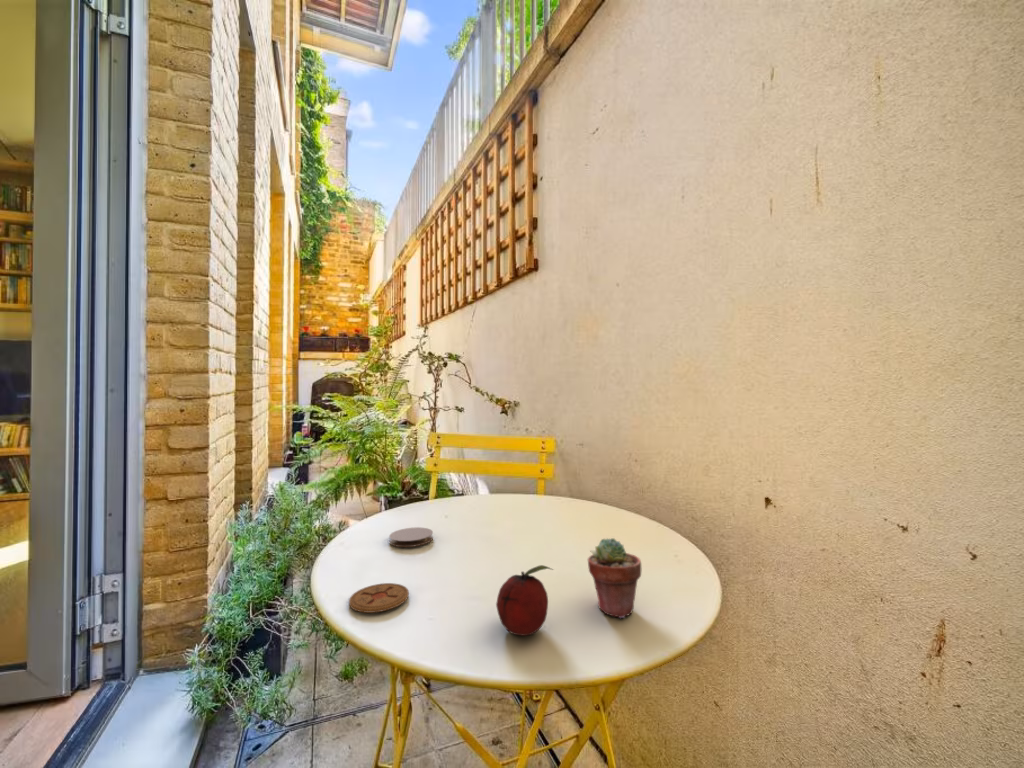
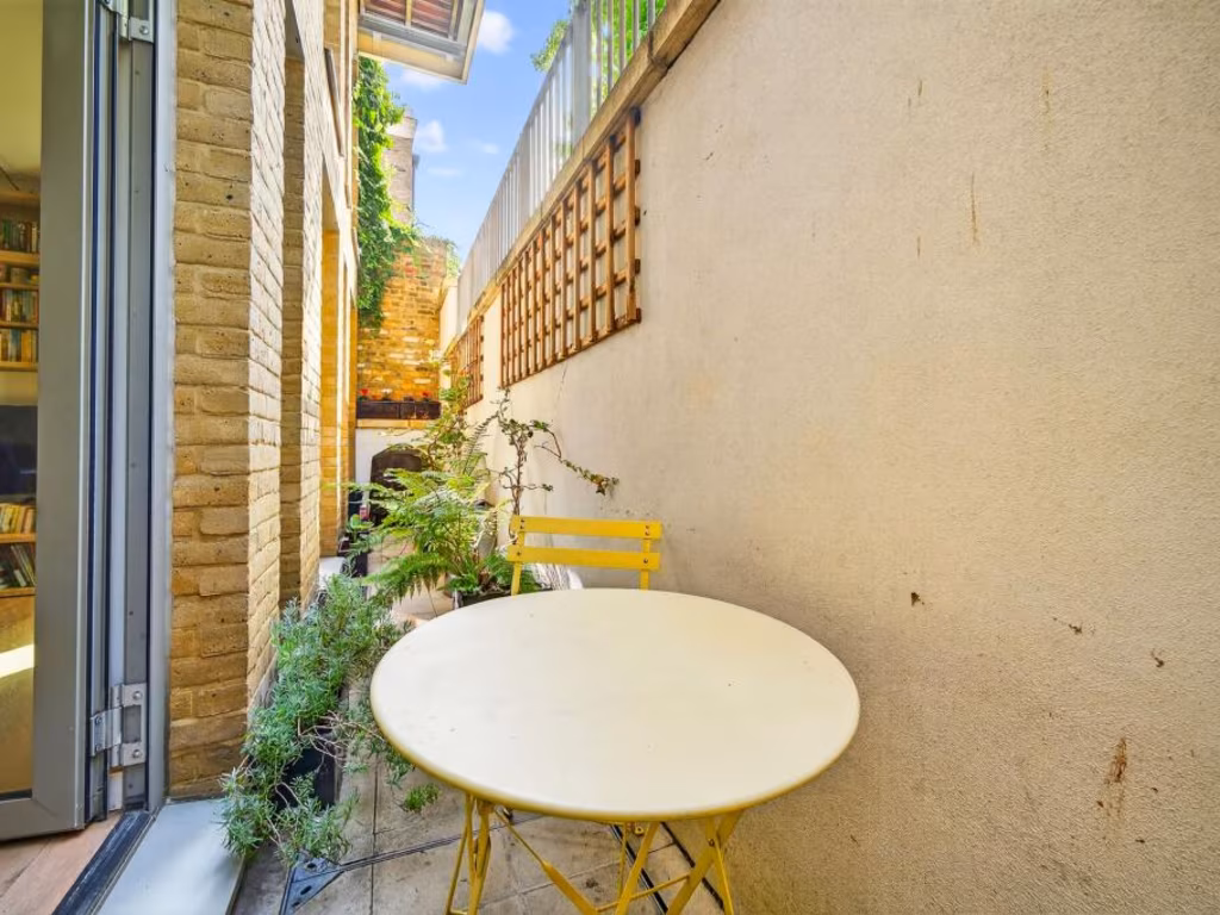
- fruit (525, 598)
- coaster (379, 597)
- coaster (411, 536)
- potted succulent (614, 573)
